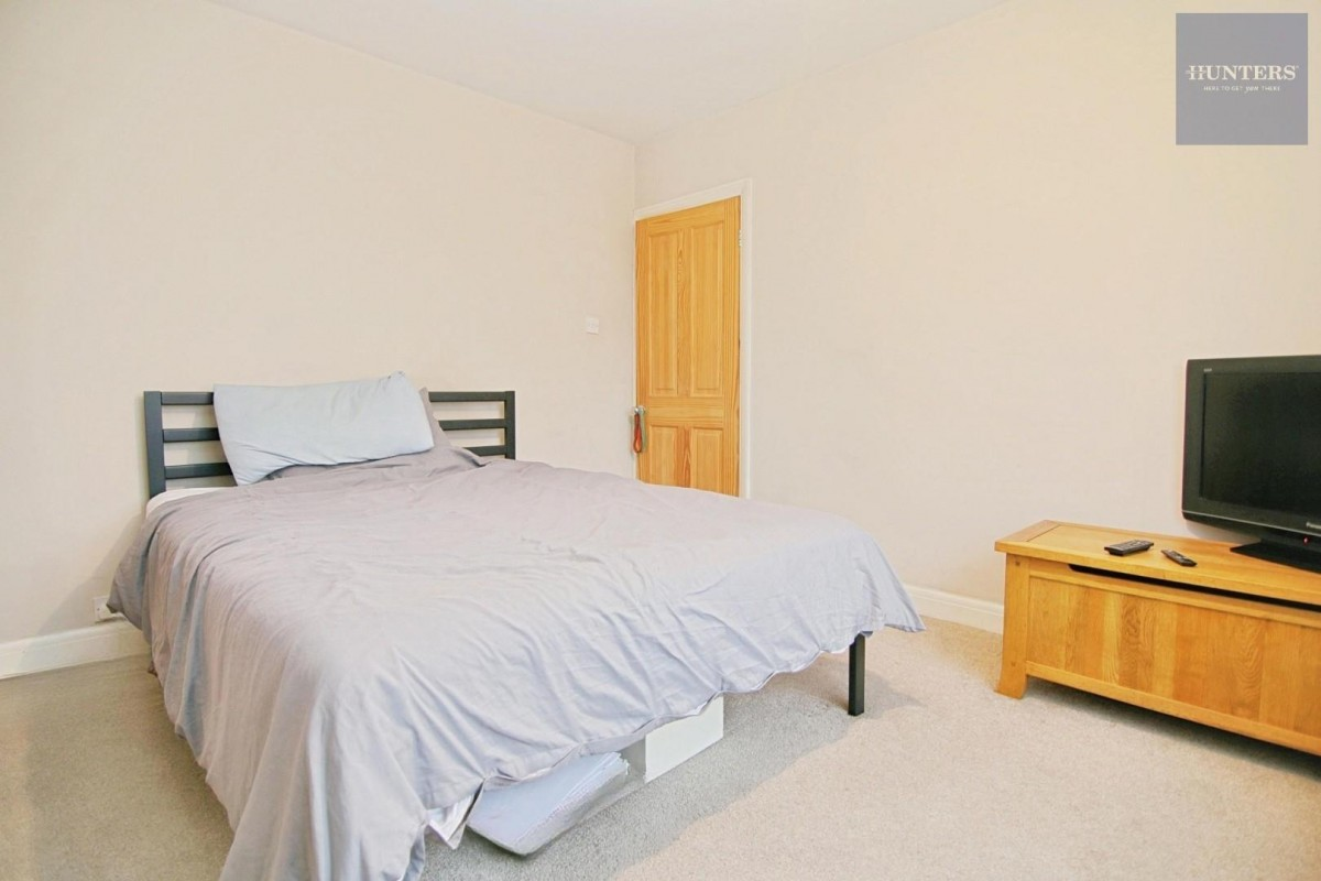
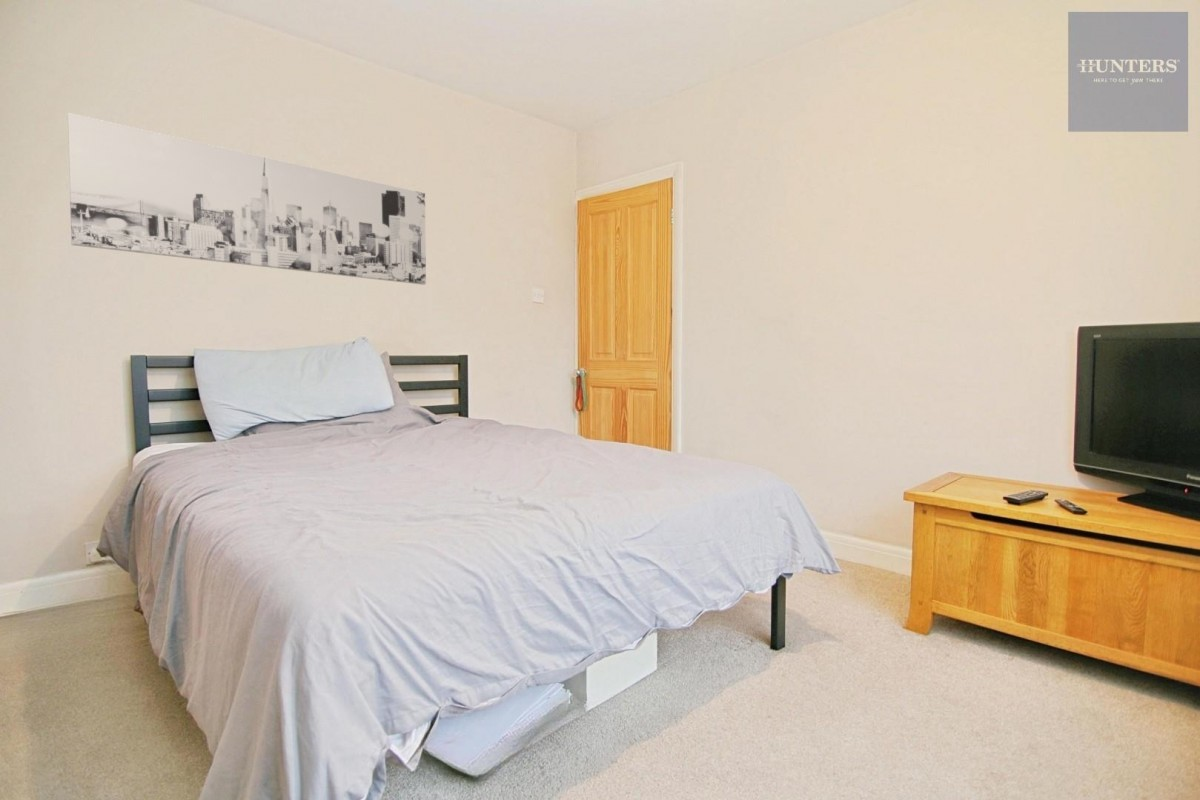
+ wall art (278, 214)
